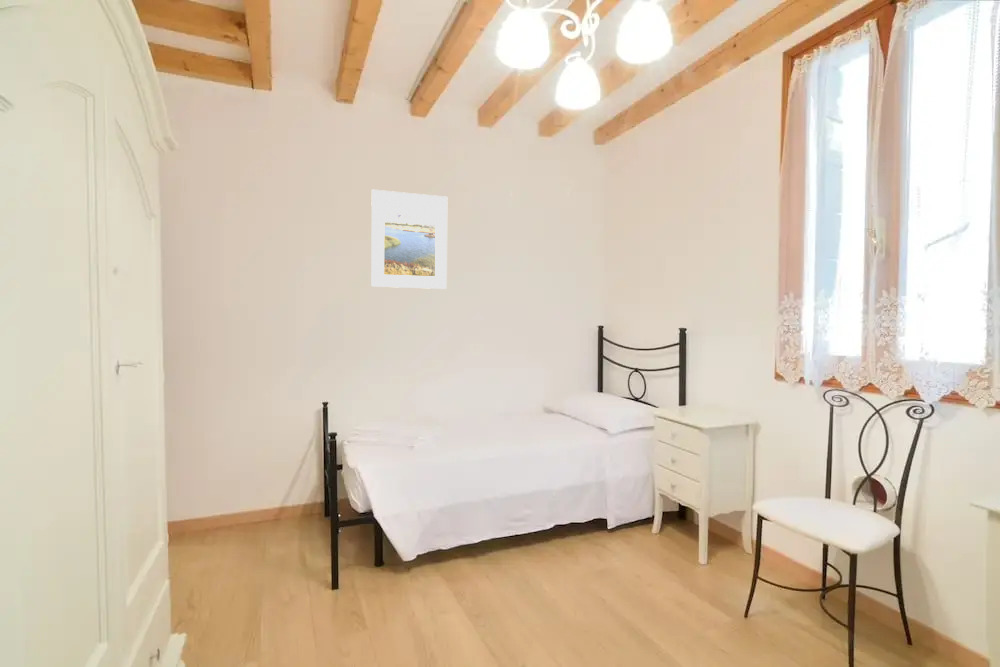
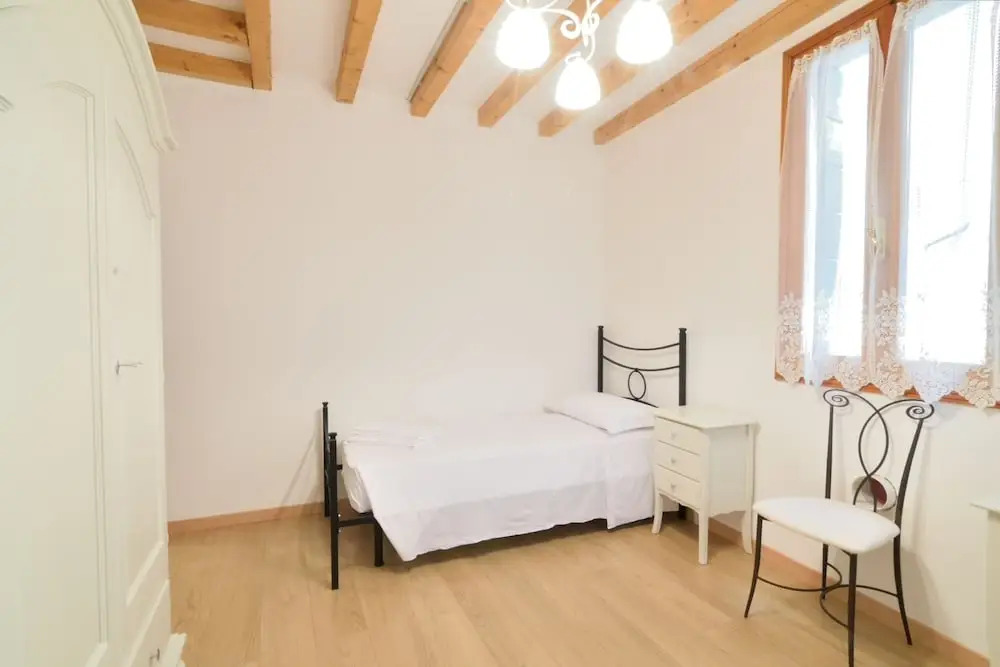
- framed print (410, 240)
